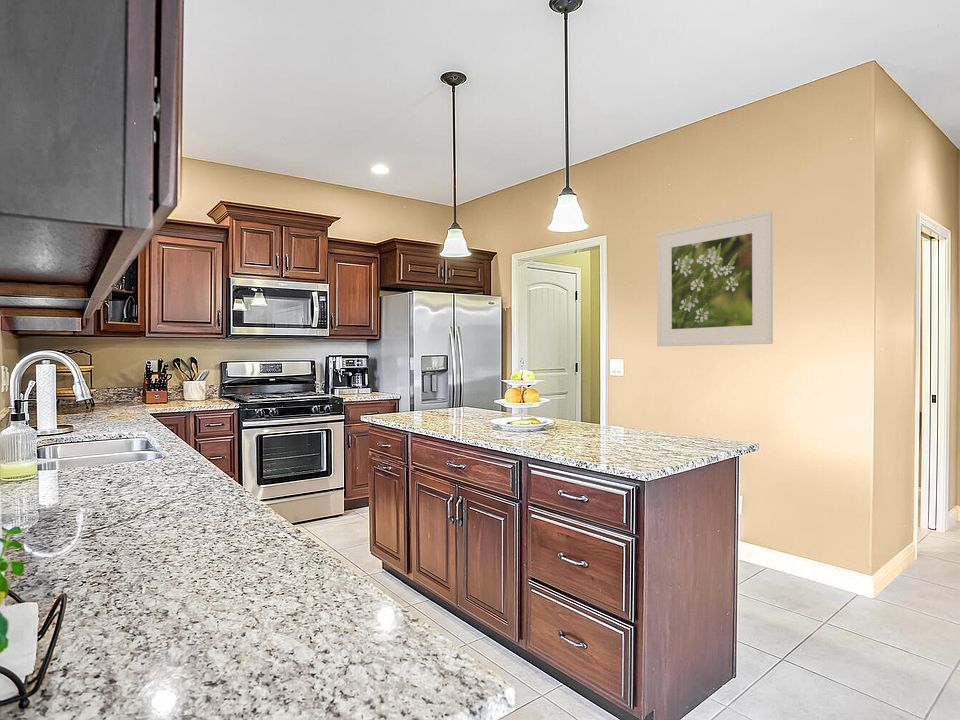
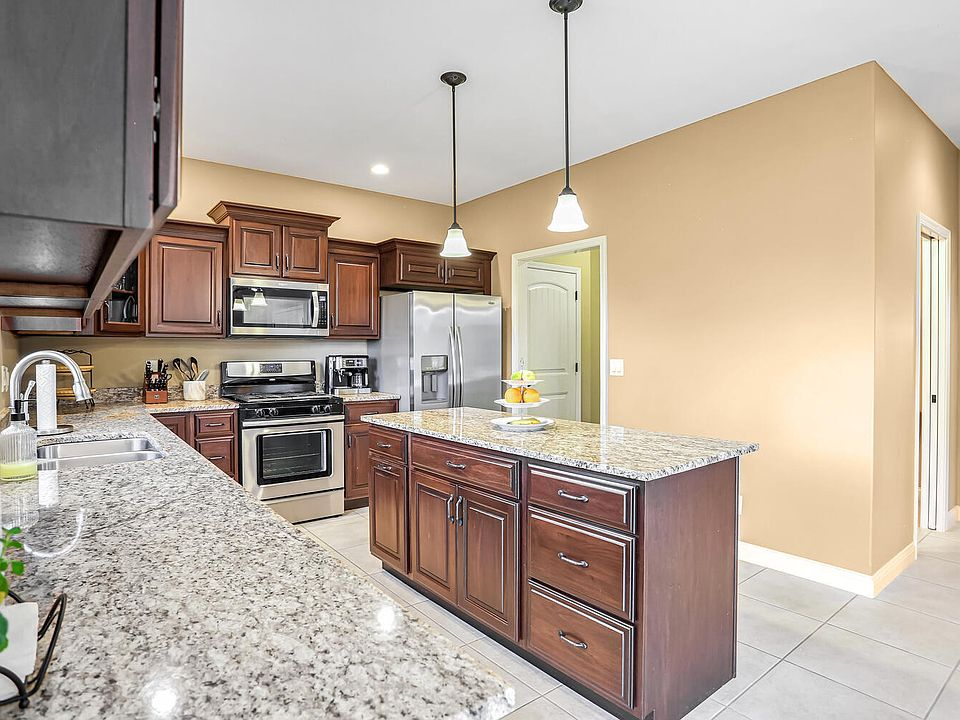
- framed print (710, 284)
